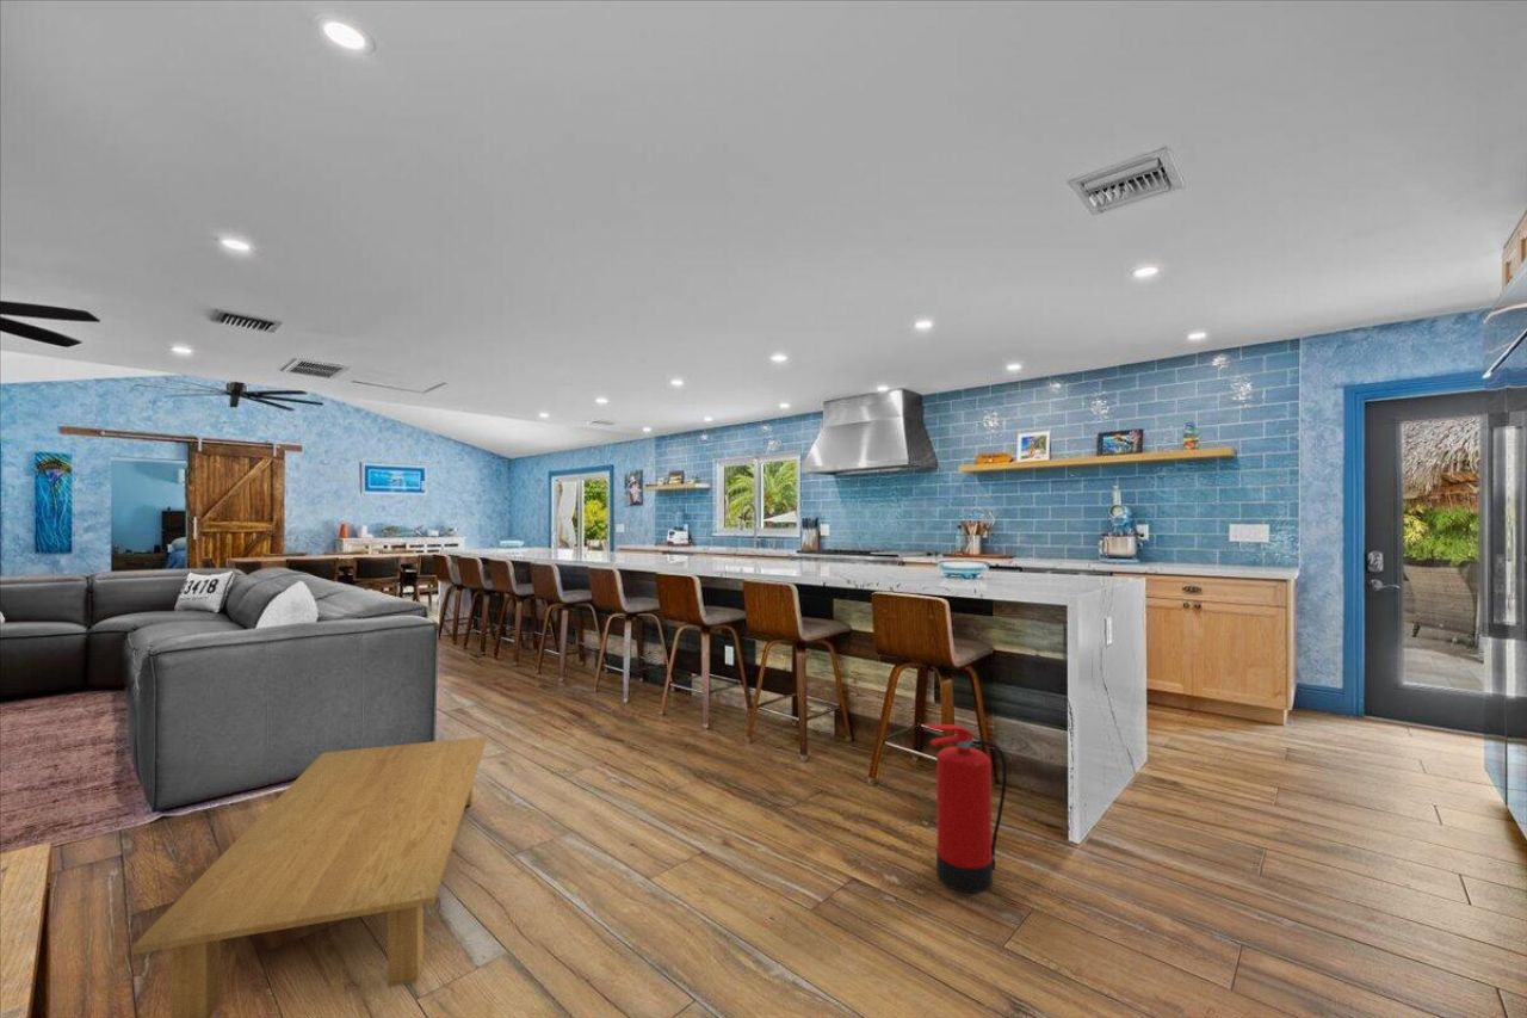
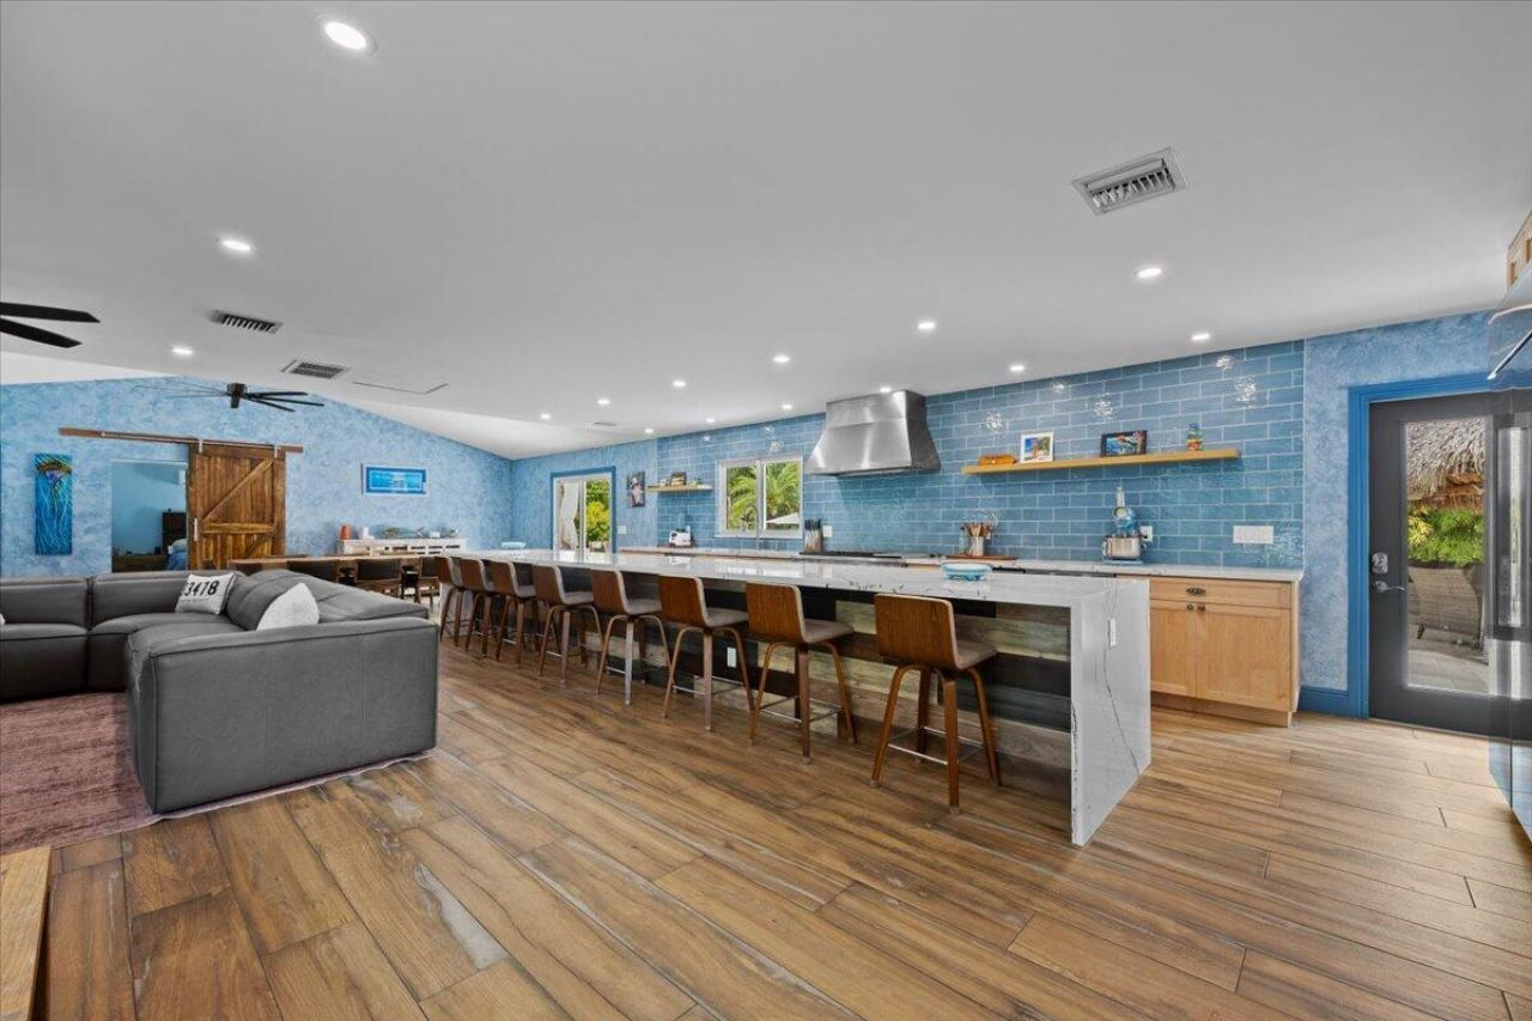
- fire extinguisher (967, 801)
- coffee table (365, 844)
